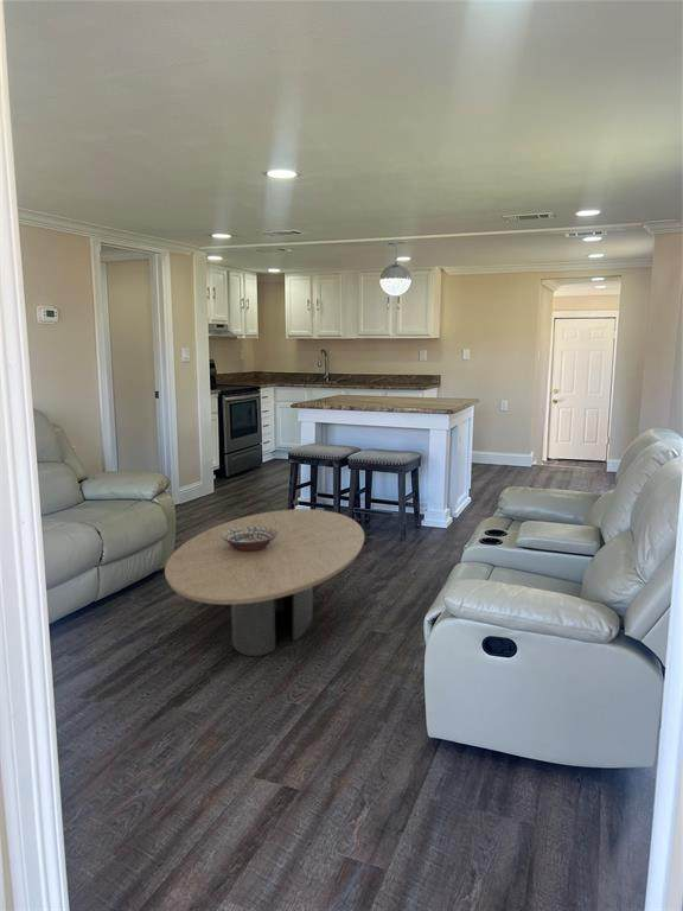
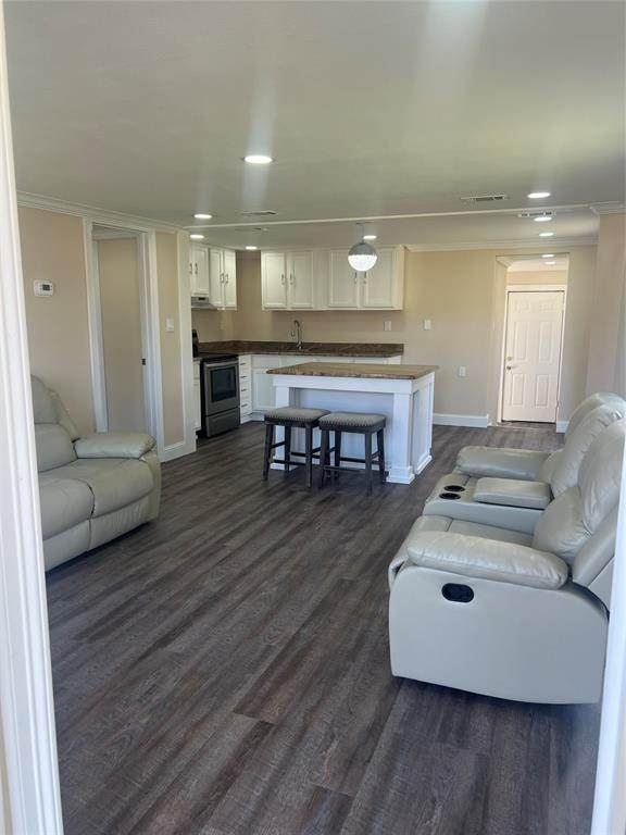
- coffee table (274, 585)
- decorative bowl (249, 540)
